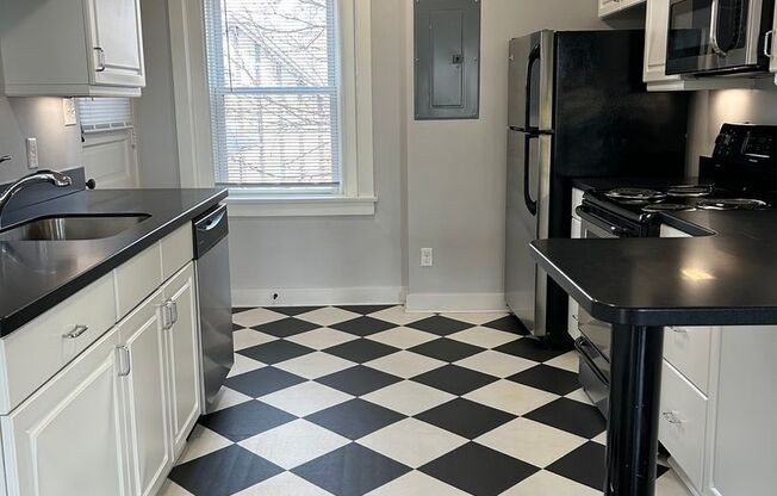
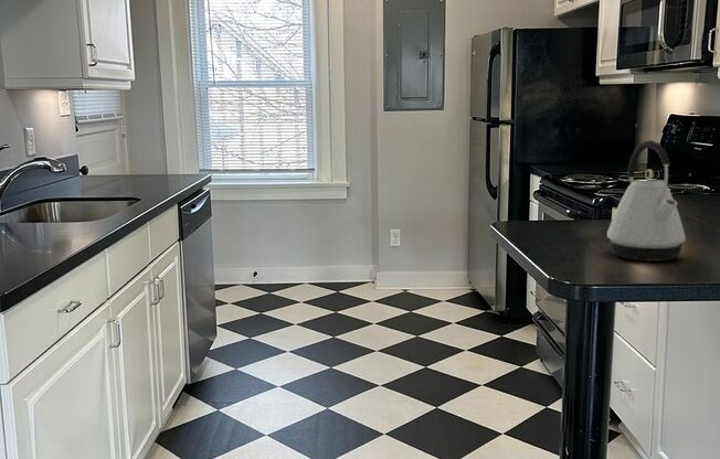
+ kettle (648, 199)
